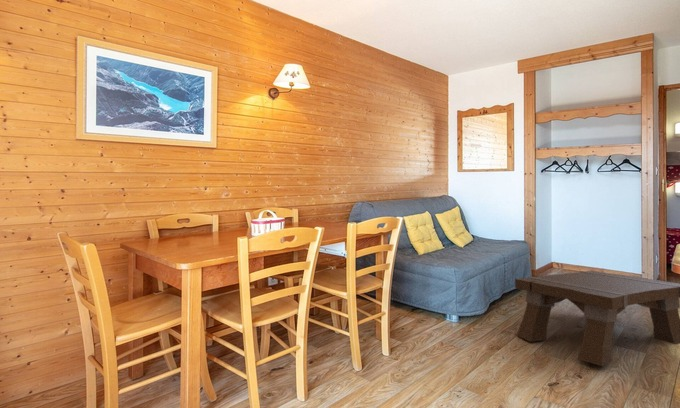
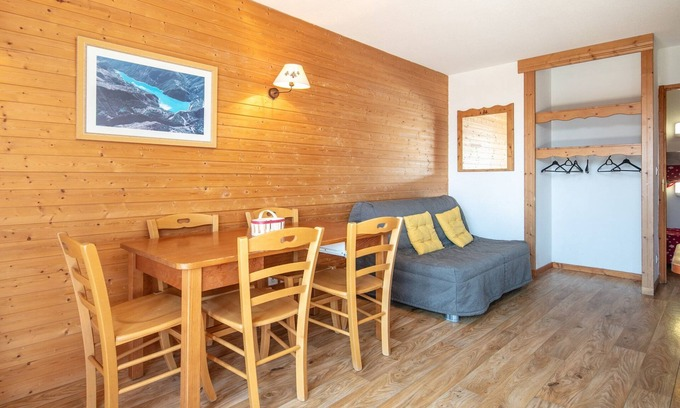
- coffee table (600, 310)
